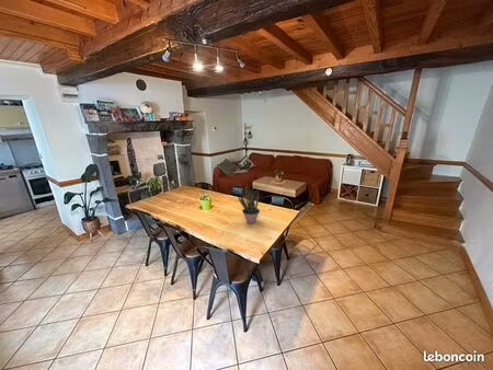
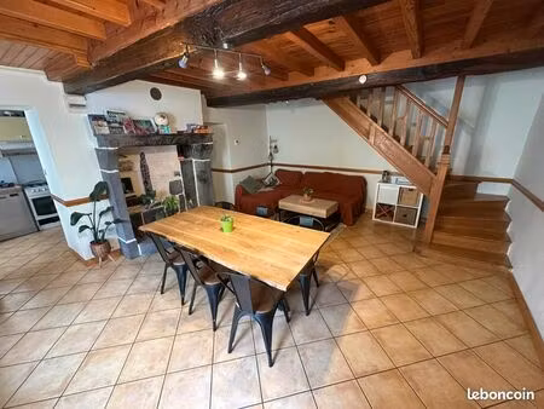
- potted plant (249, 205)
